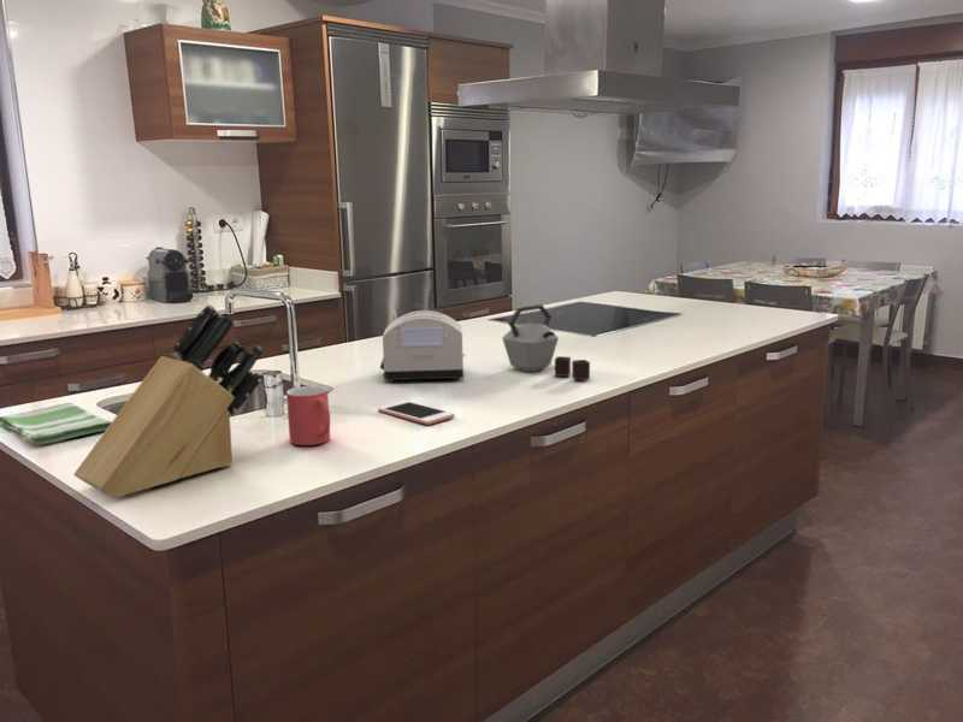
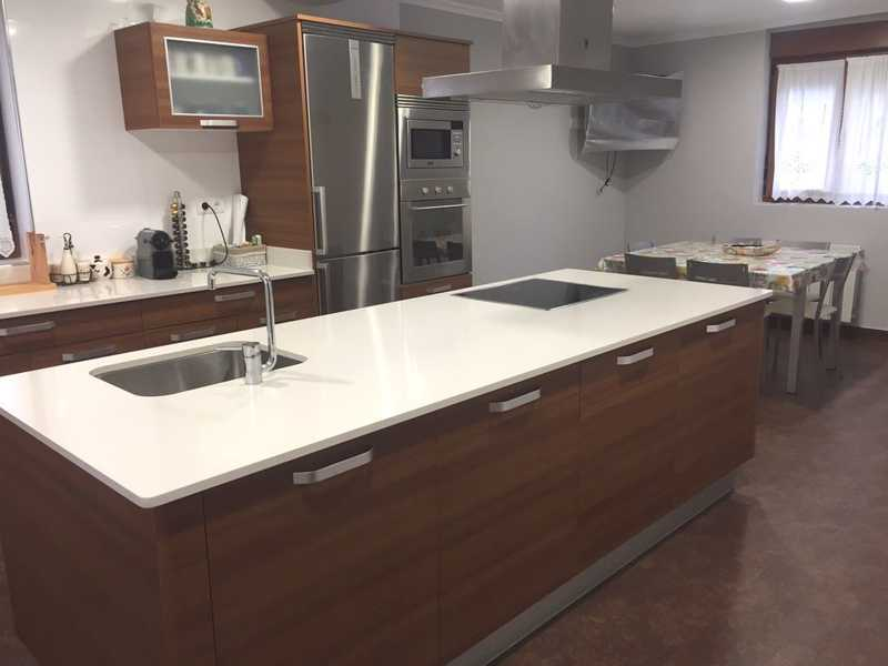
- mug (313, 416)
- knife block (172, 392)
- dish towel (54, 421)
- cell phone (415, 412)
- kettle (549, 341)
- toaster (423, 342)
